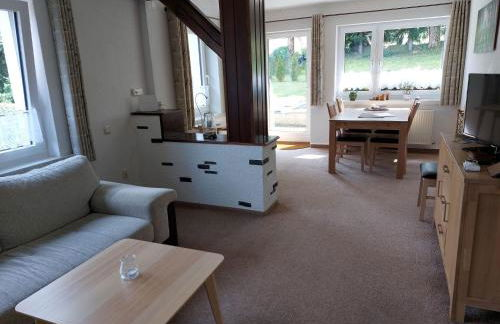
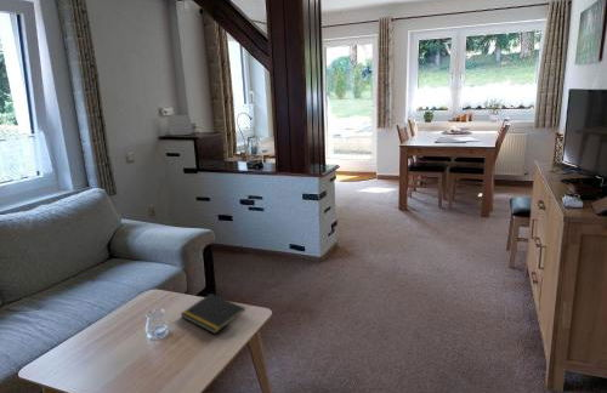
+ notepad (212, 312)
